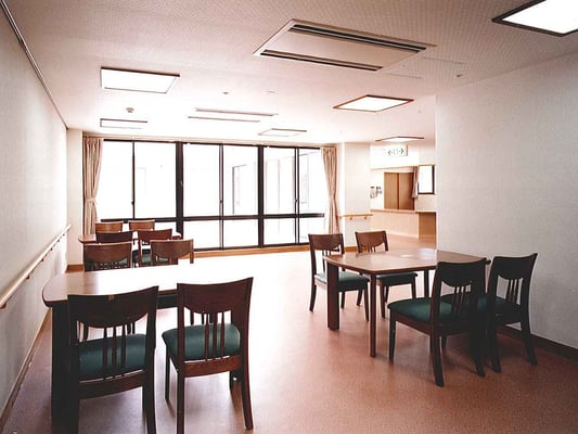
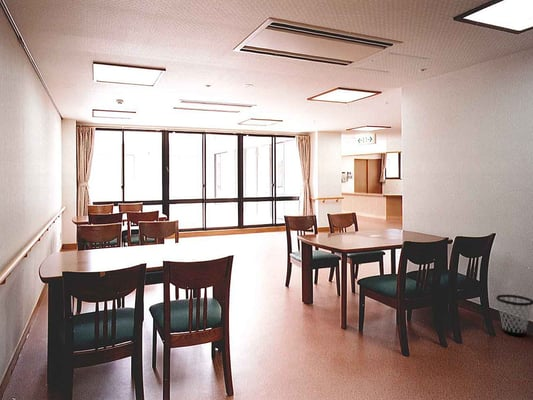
+ wastebasket (514, 315)
